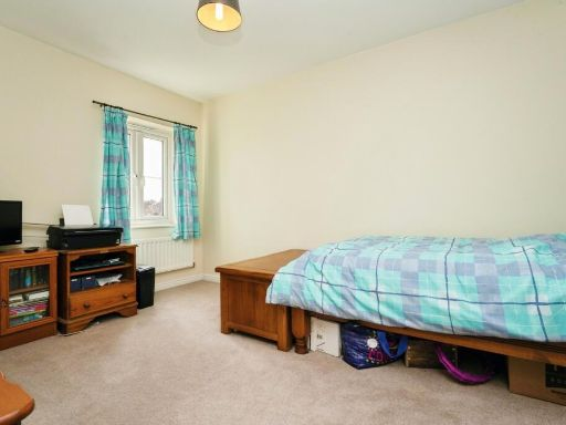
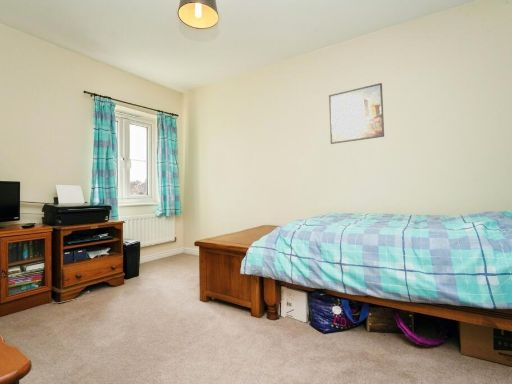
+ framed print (355, 114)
